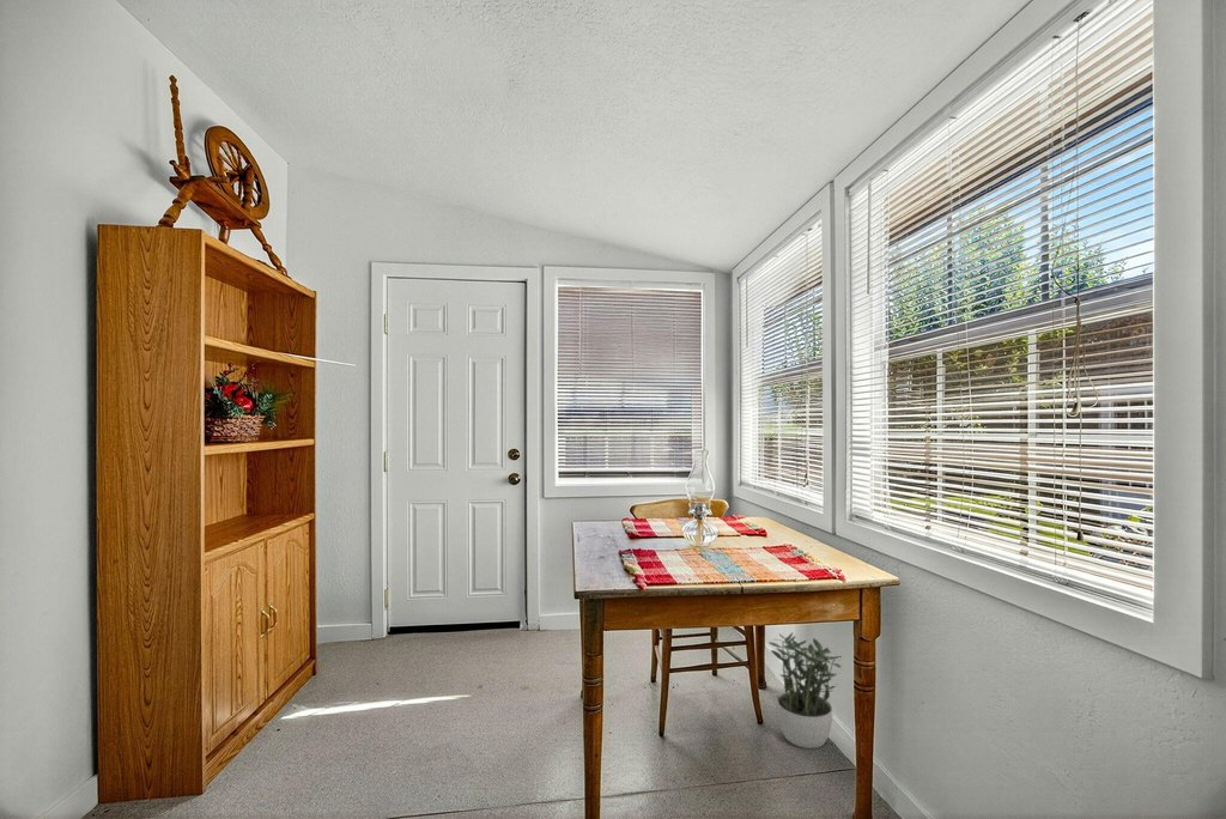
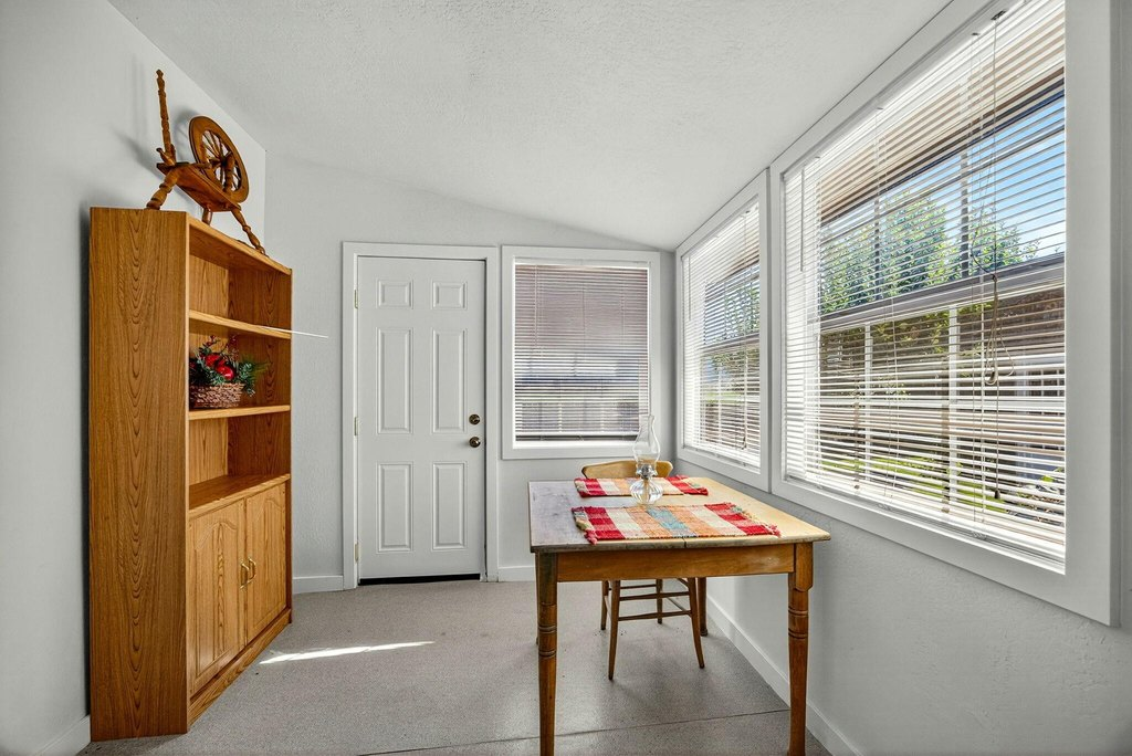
- potted plant (805, 684)
